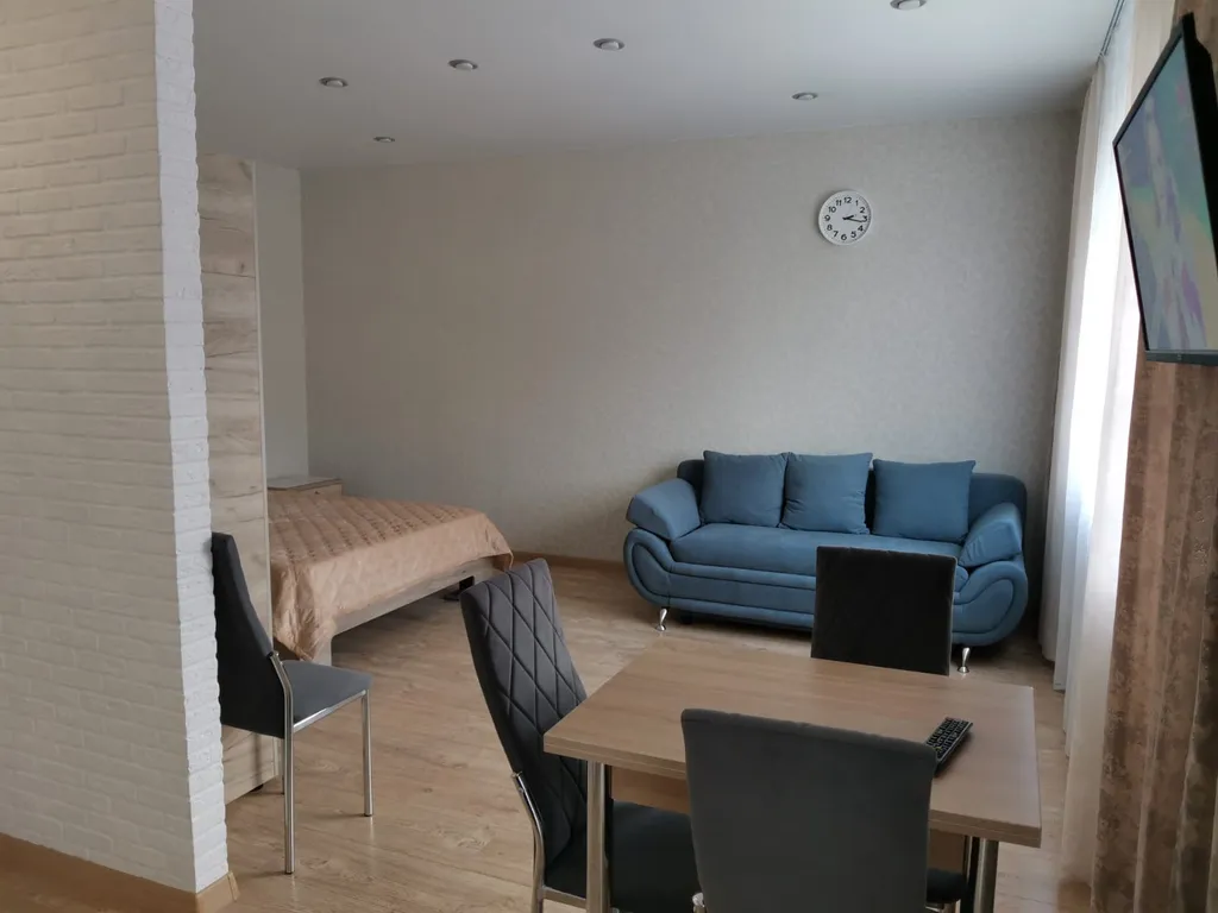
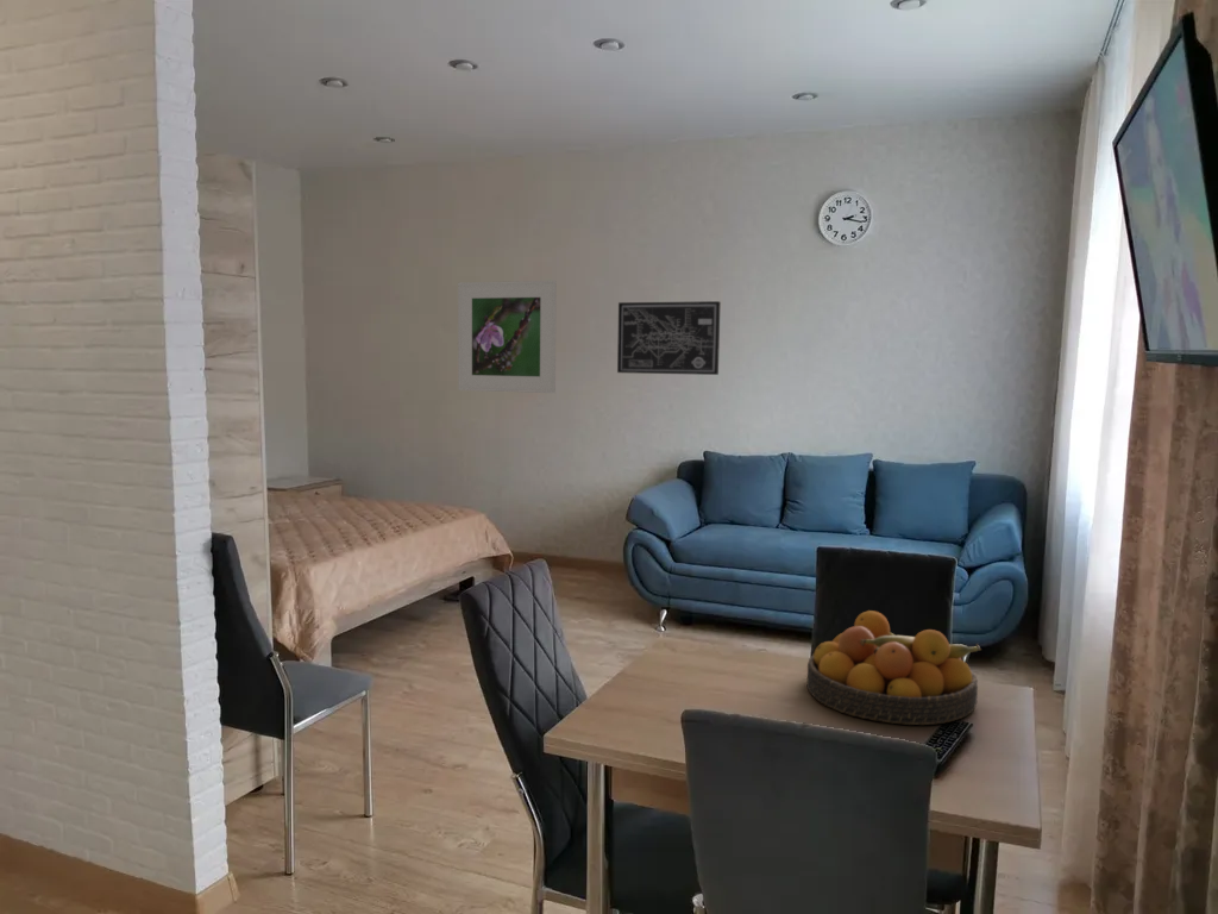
+ fruit bowl (890, 658)
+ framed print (506, 337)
+ wall art (667, 338)
